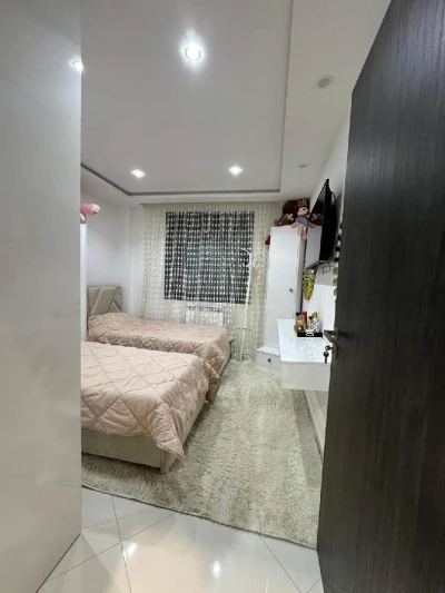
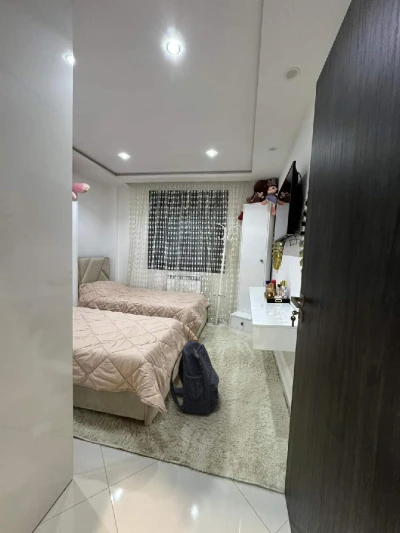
+ backpack (196, 372)
